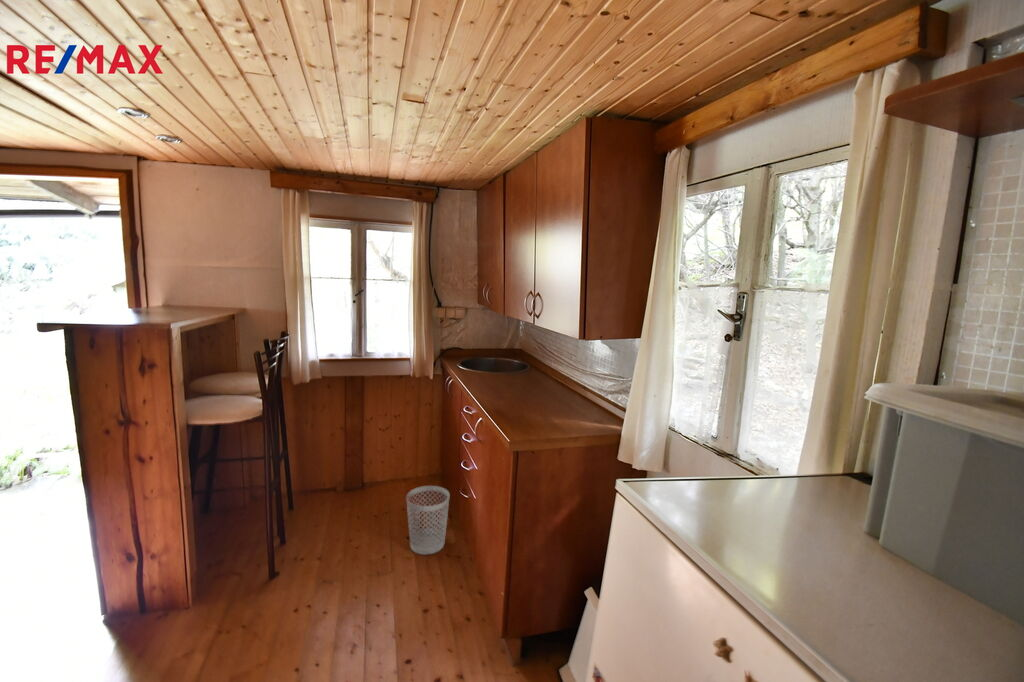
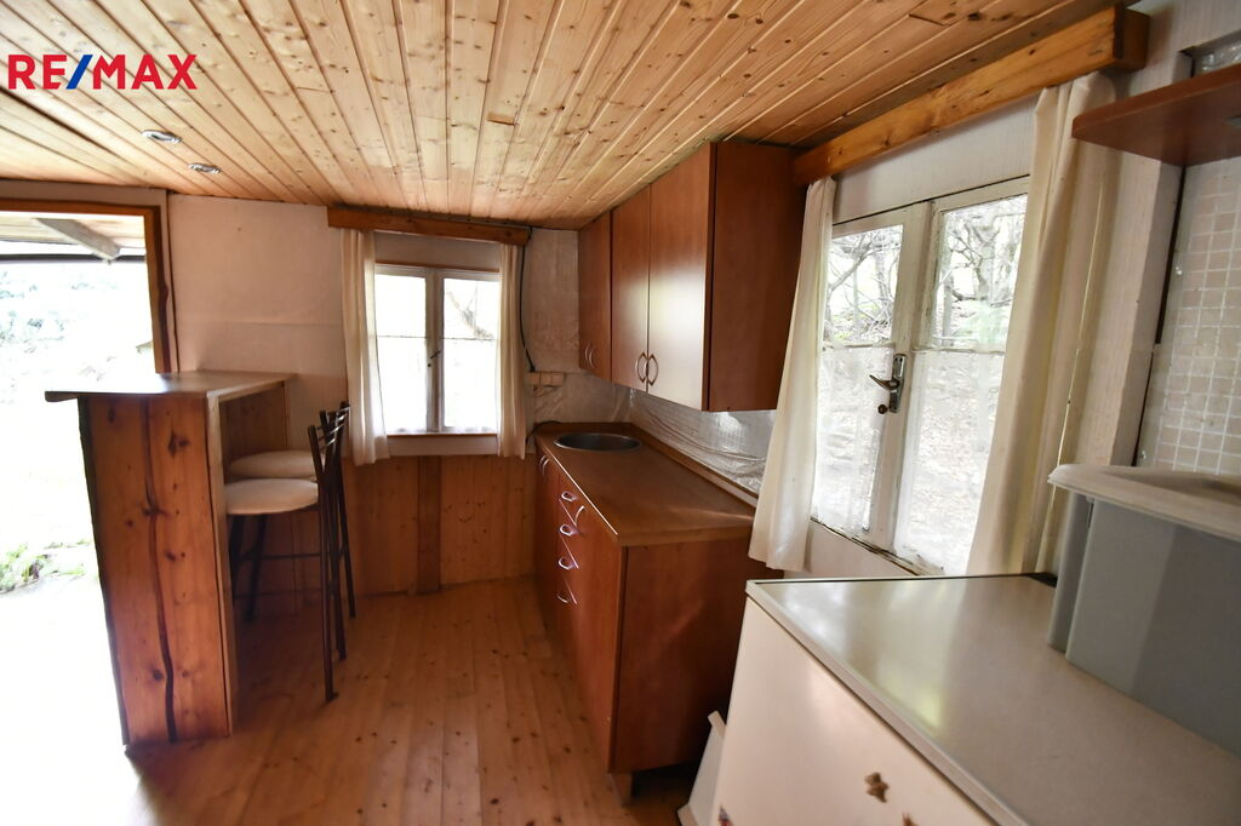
- wastebasket (428, 520)
